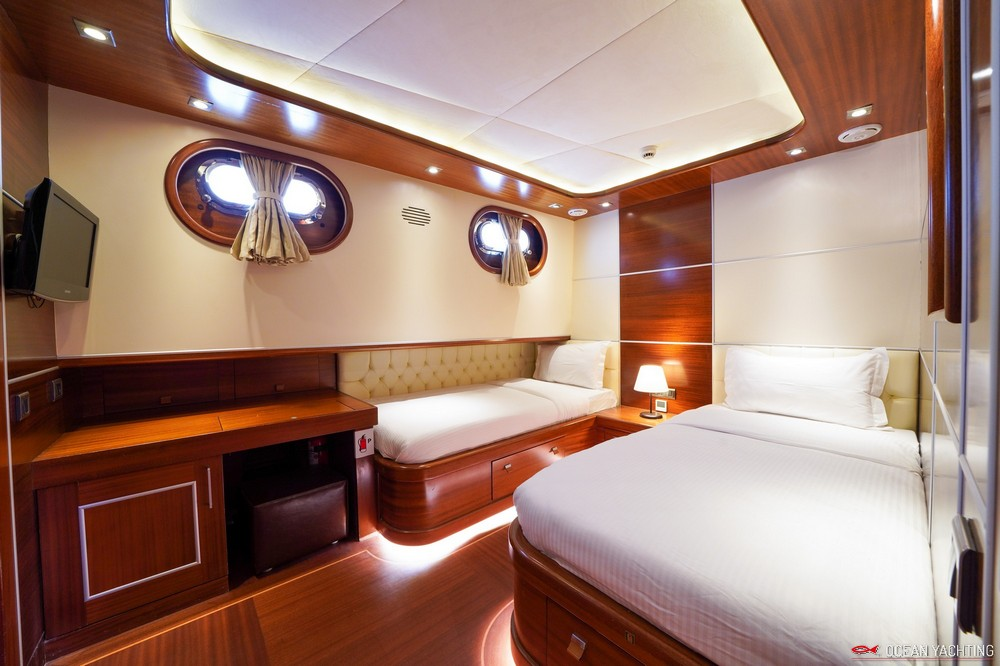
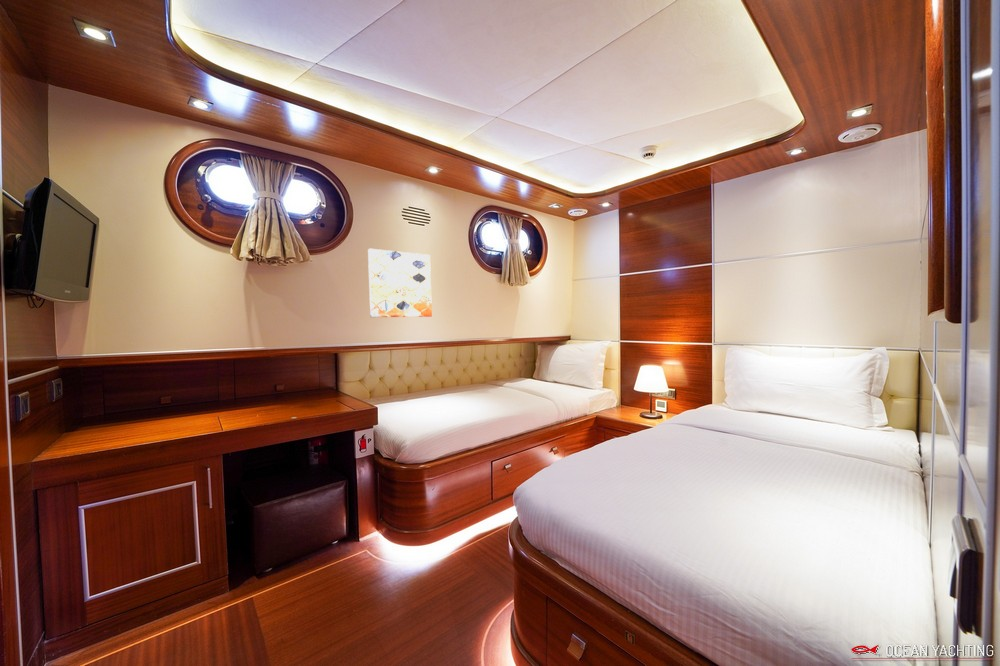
+ wall art (401, 284)
